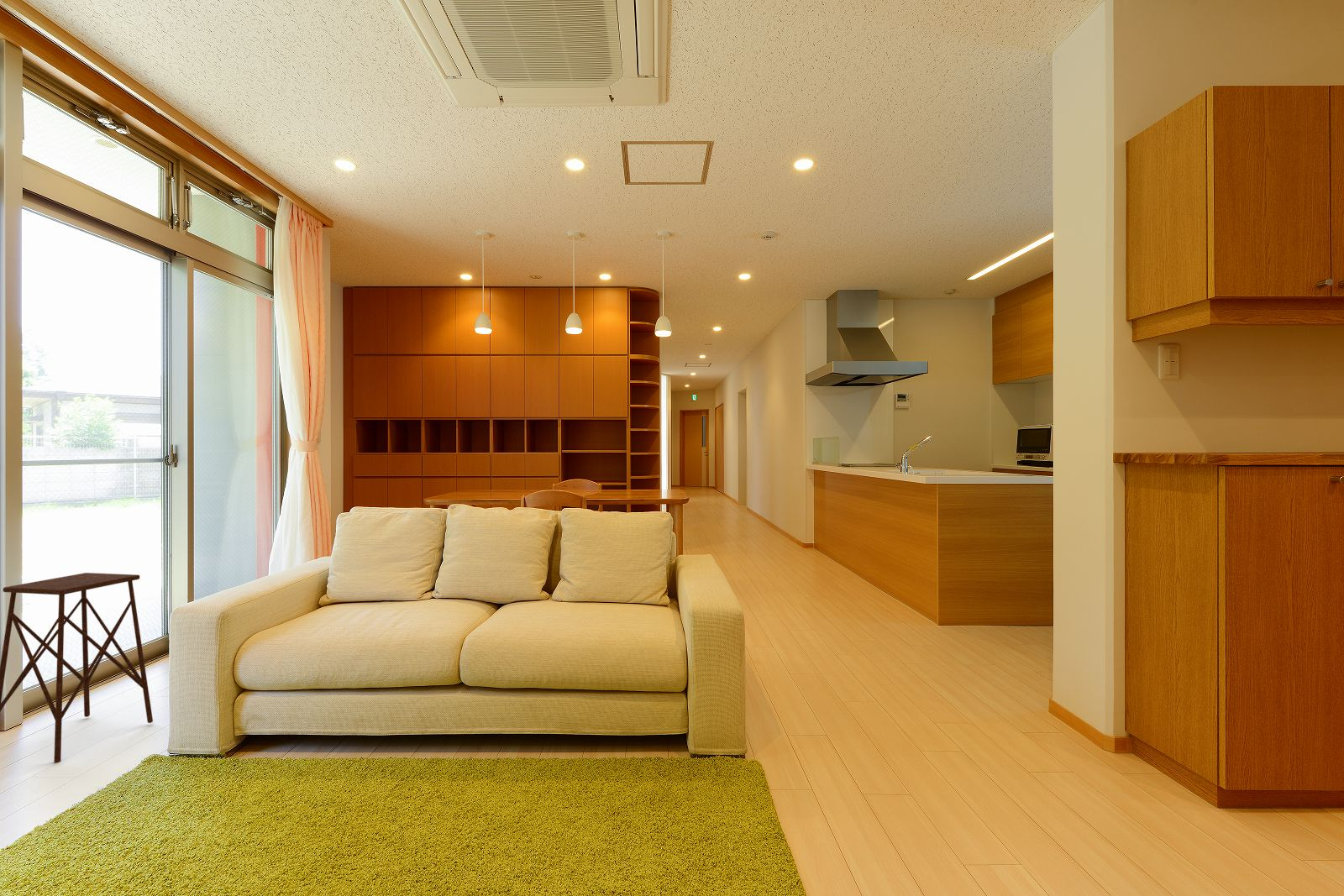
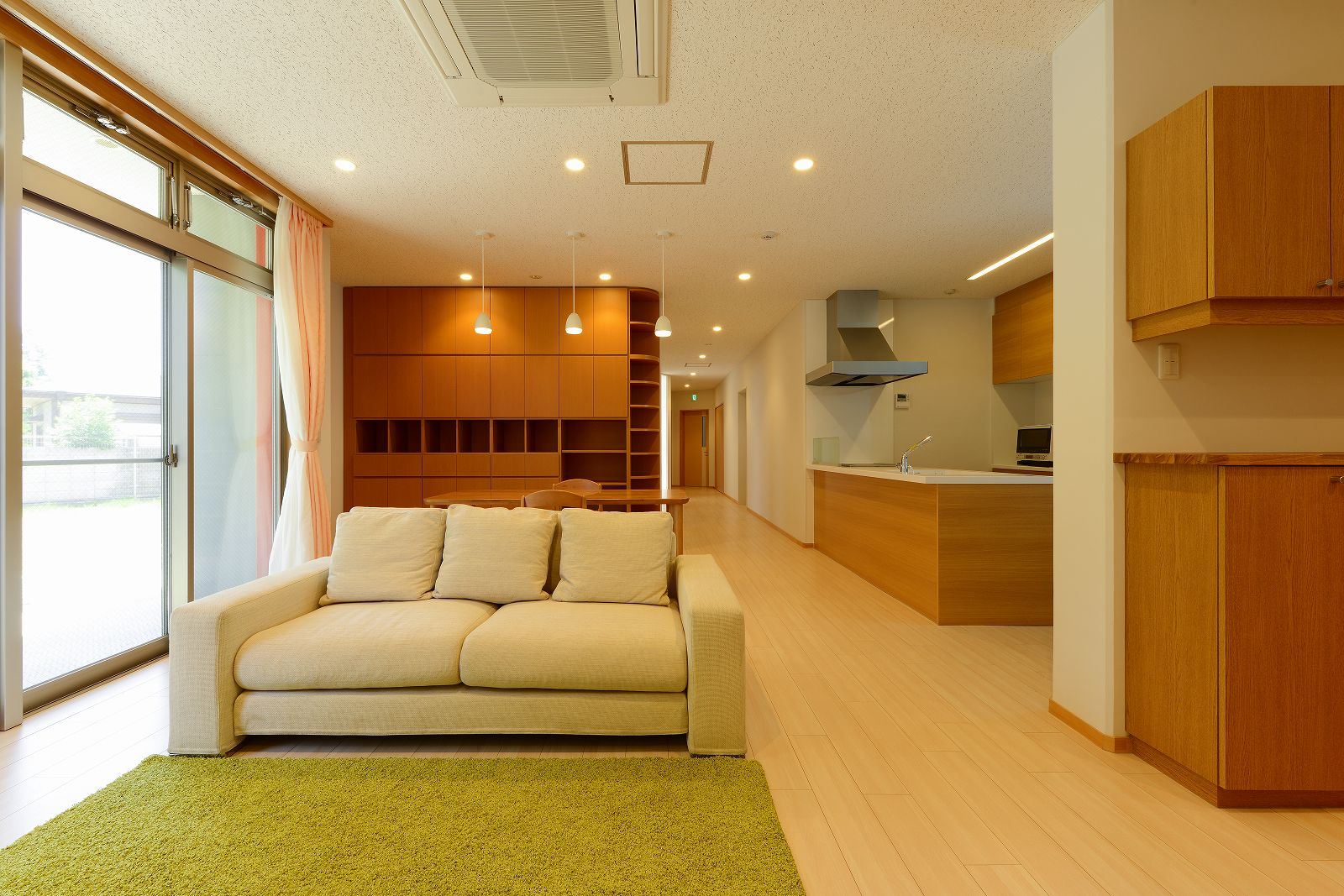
- side table (68, 663)
